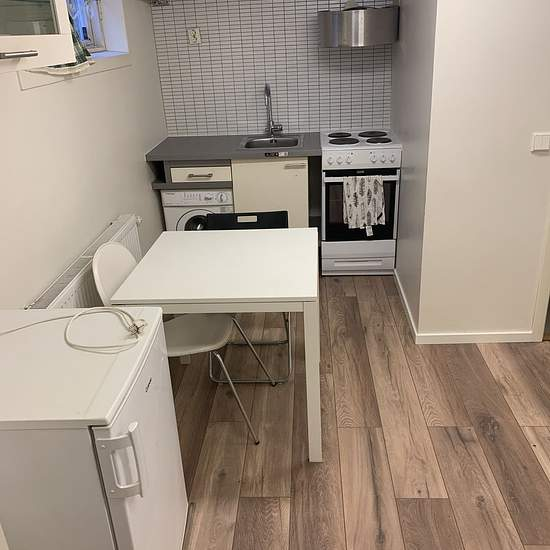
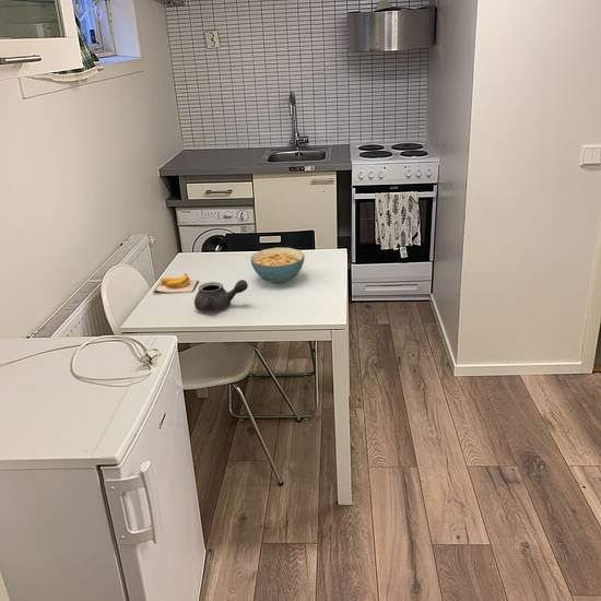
+ banana (175, 282)
+ teapot (221, 294)
+ cereal bowl (278, 269)
